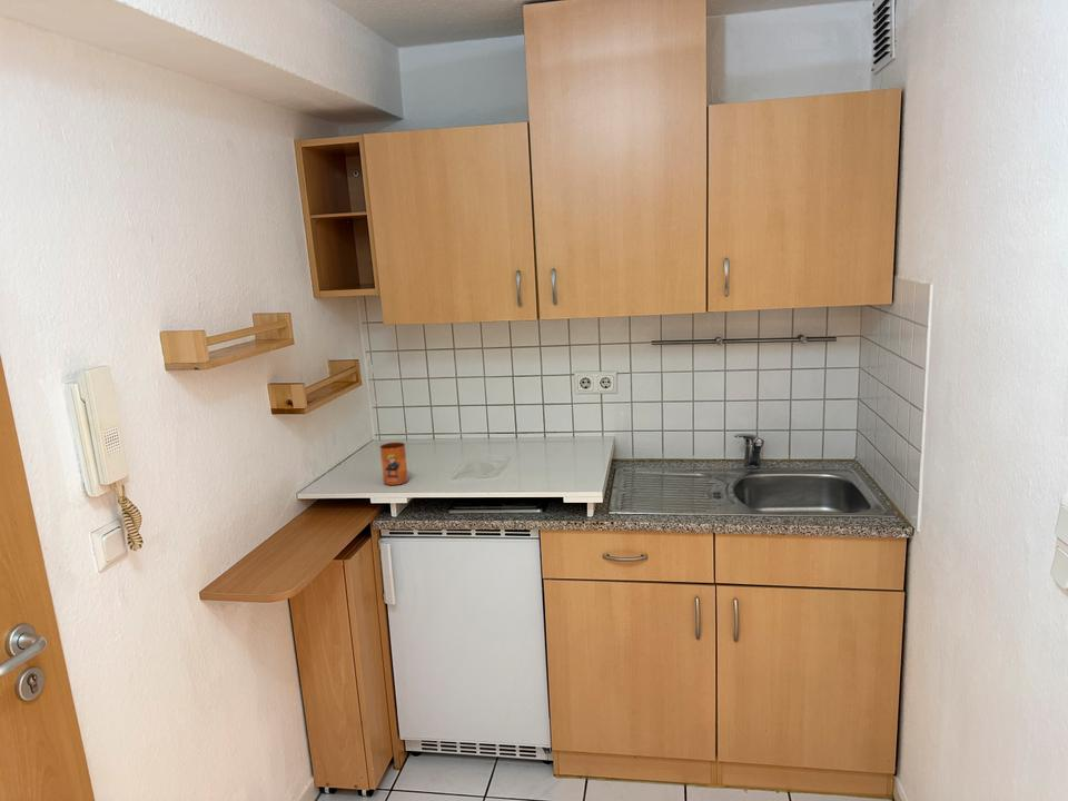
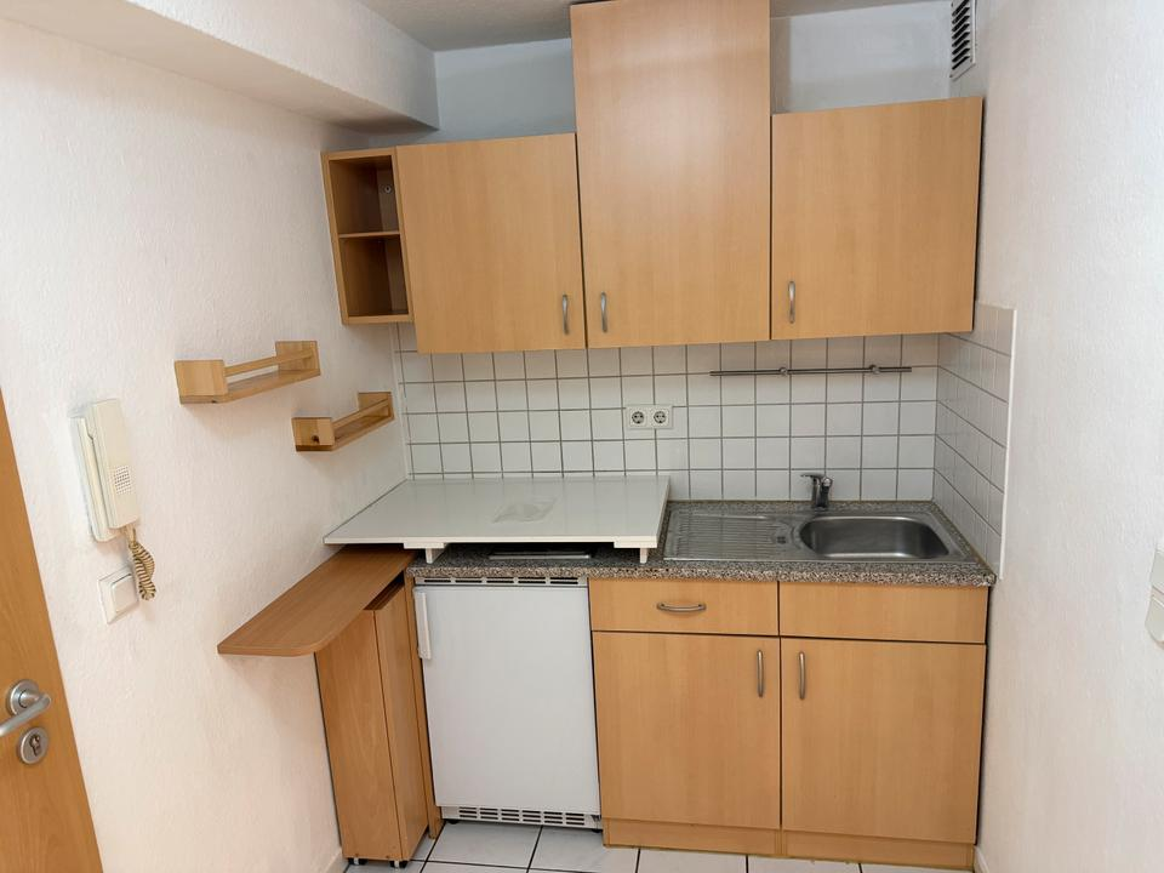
- mug (395, 462)
